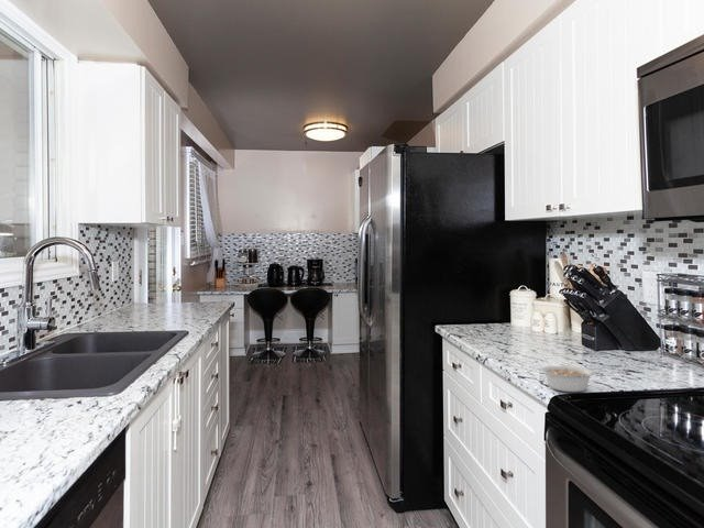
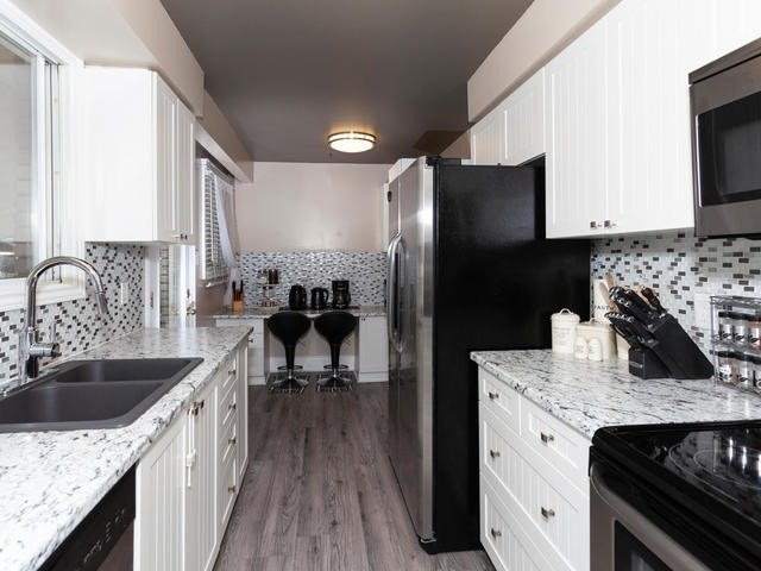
- legume (569, 377)
